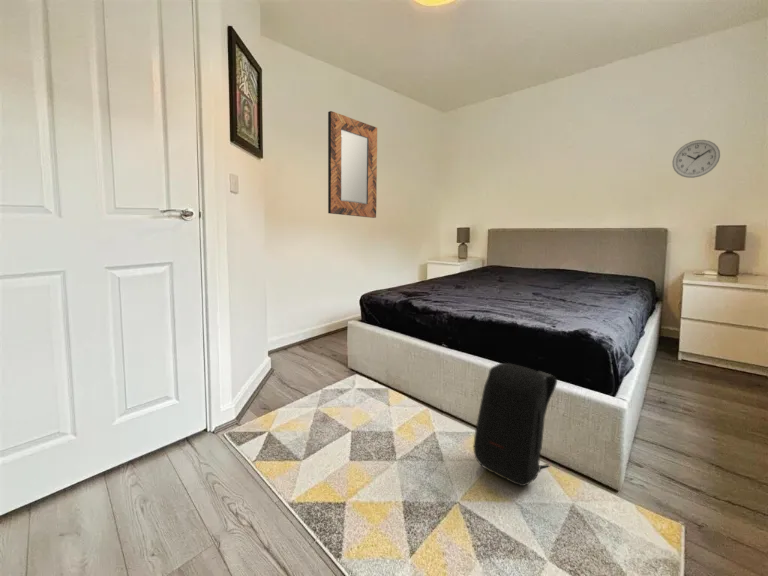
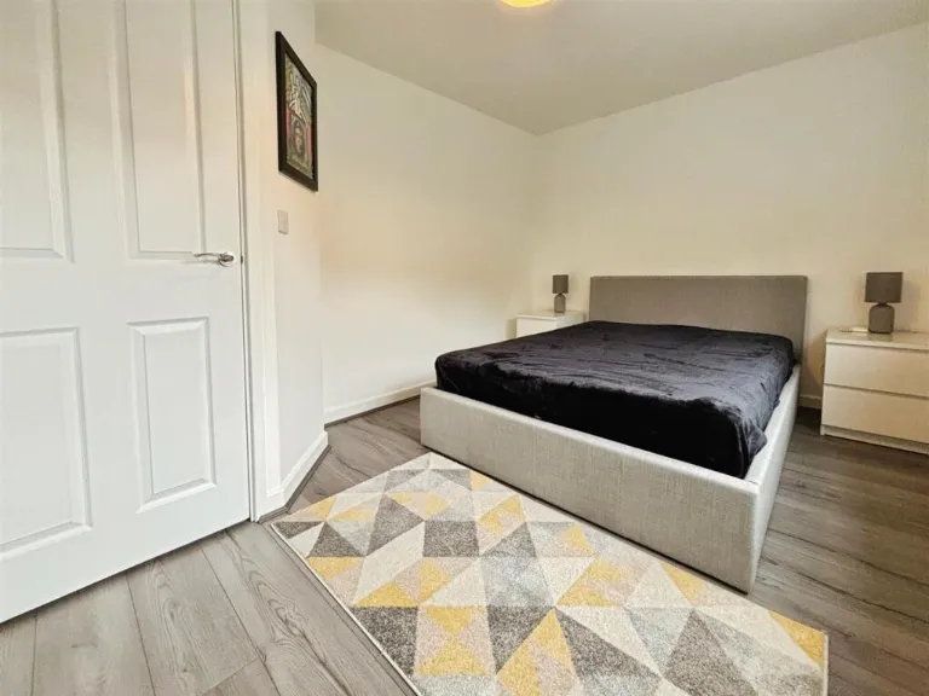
- home mirror (354, 168)
- wall clock (695, 158)
- backpack (514, 419)
